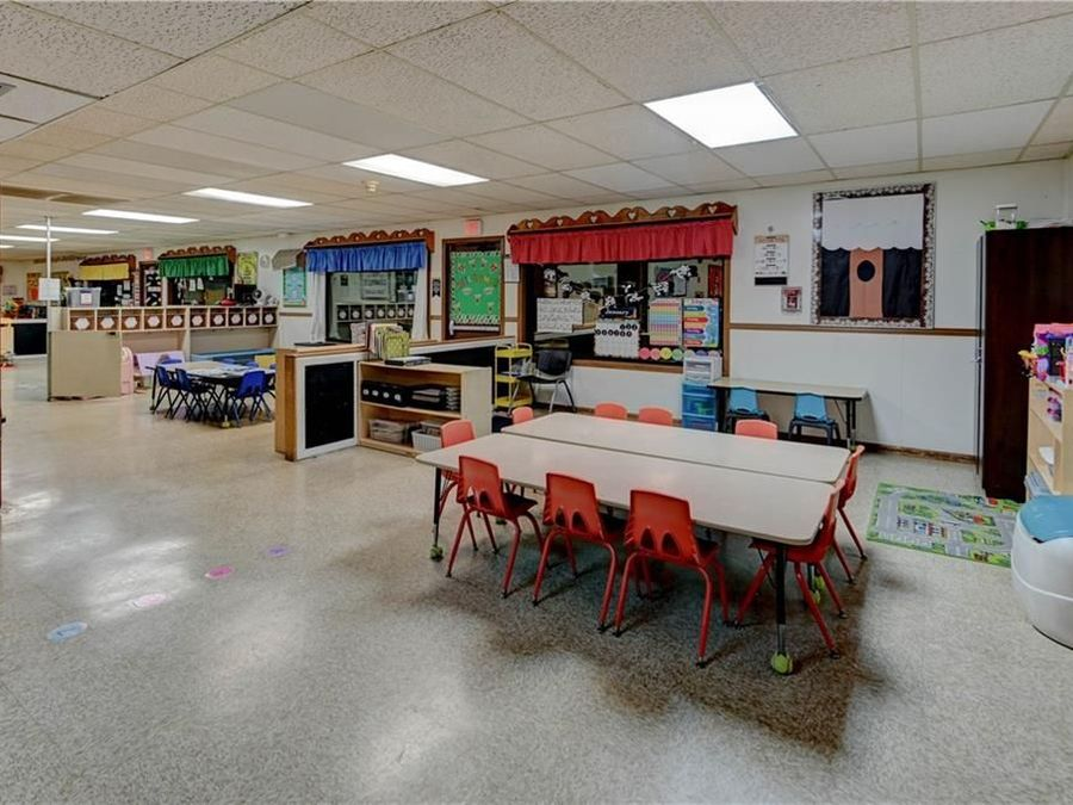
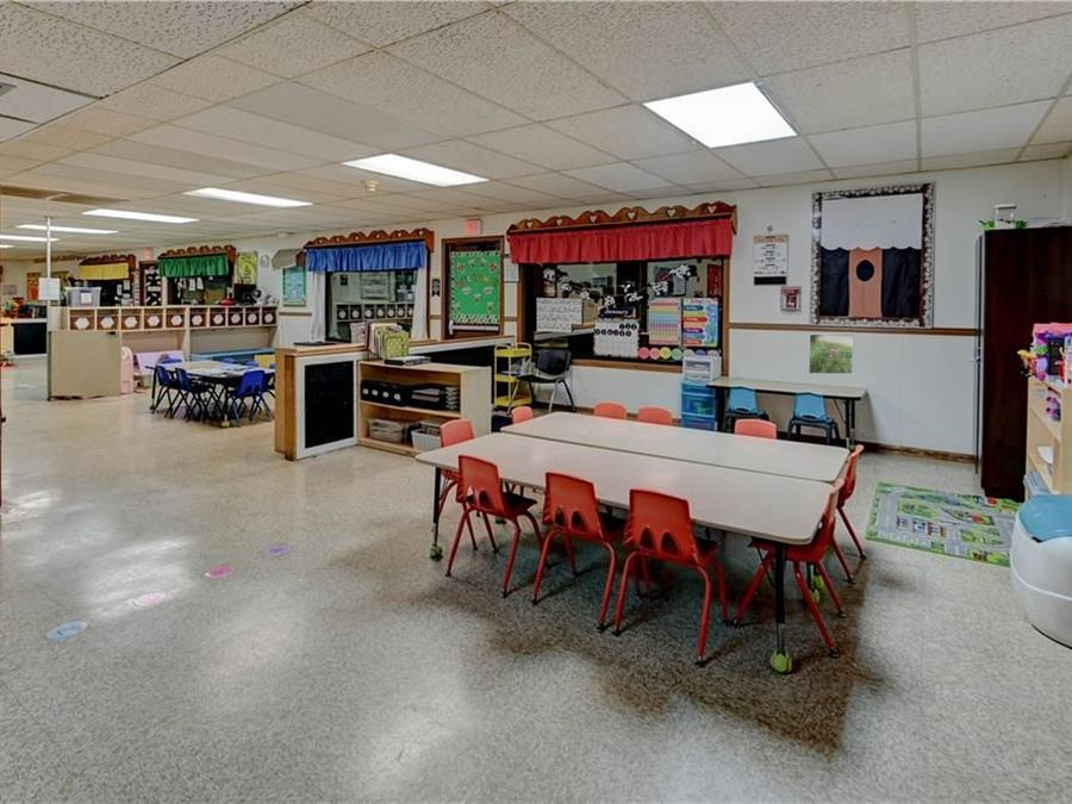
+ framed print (830, 354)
